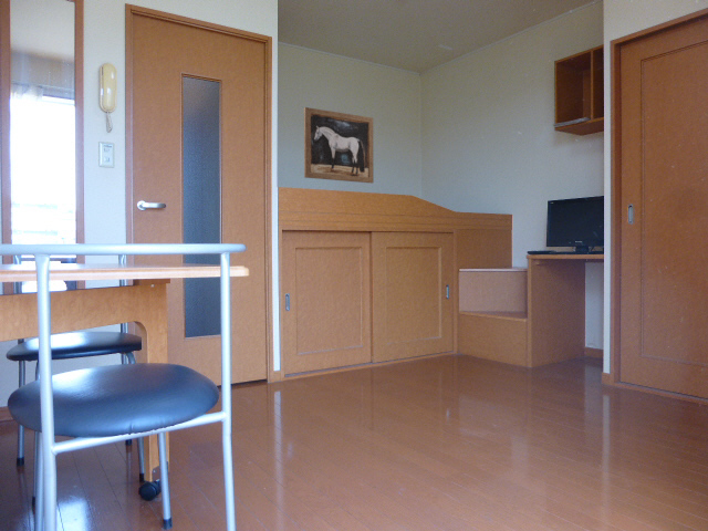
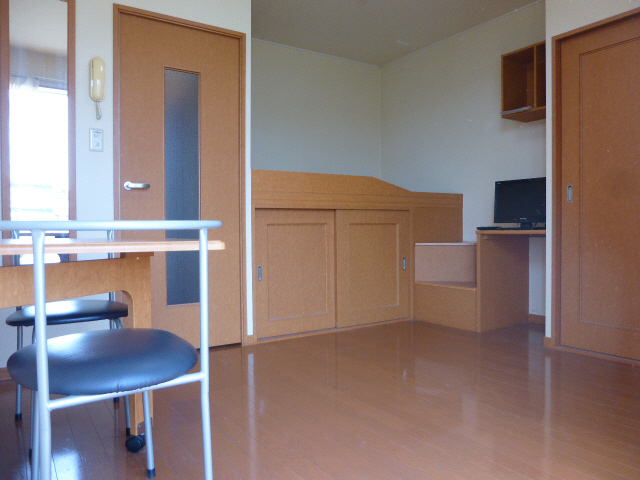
- wall art (340, 146)
